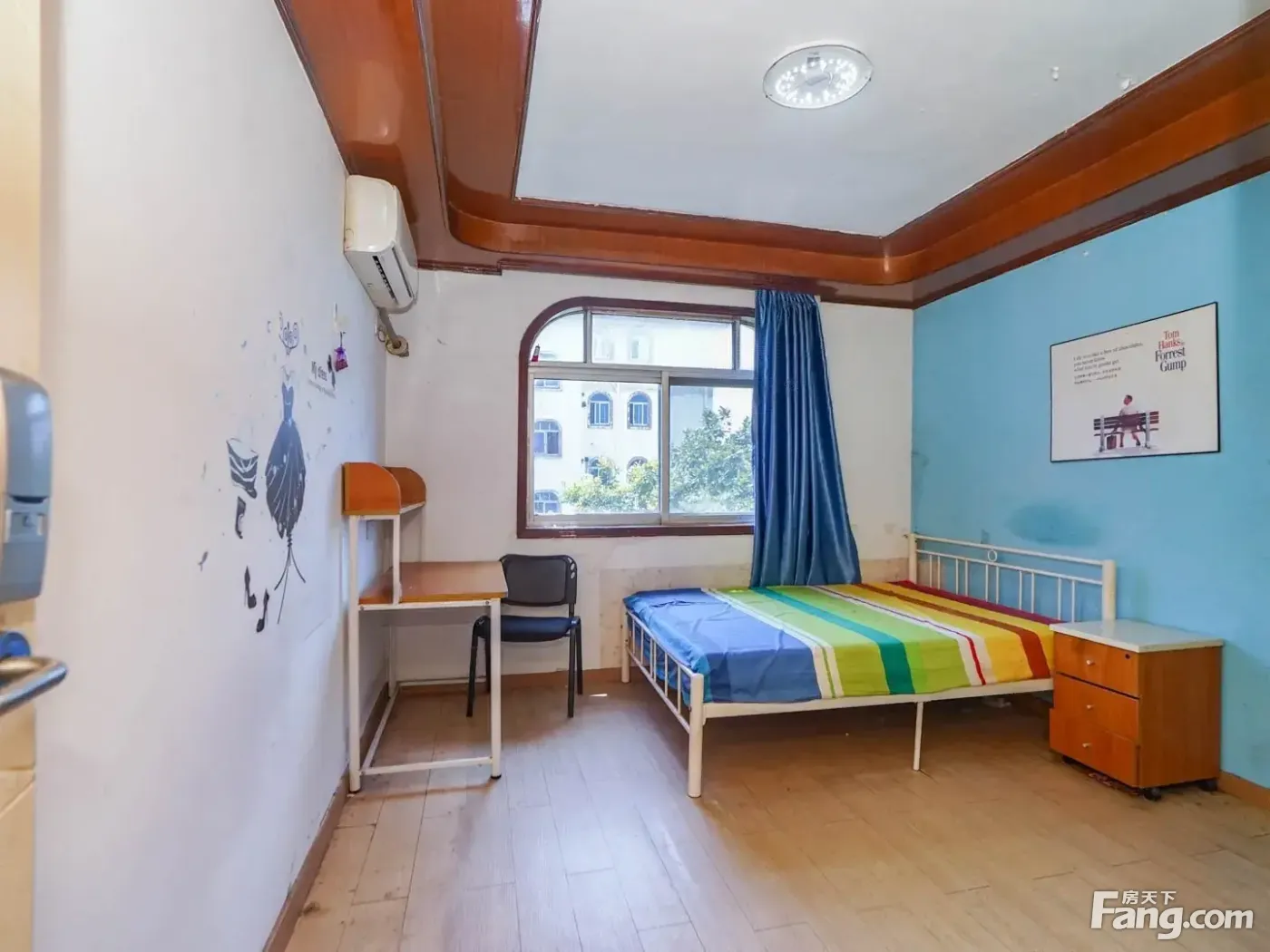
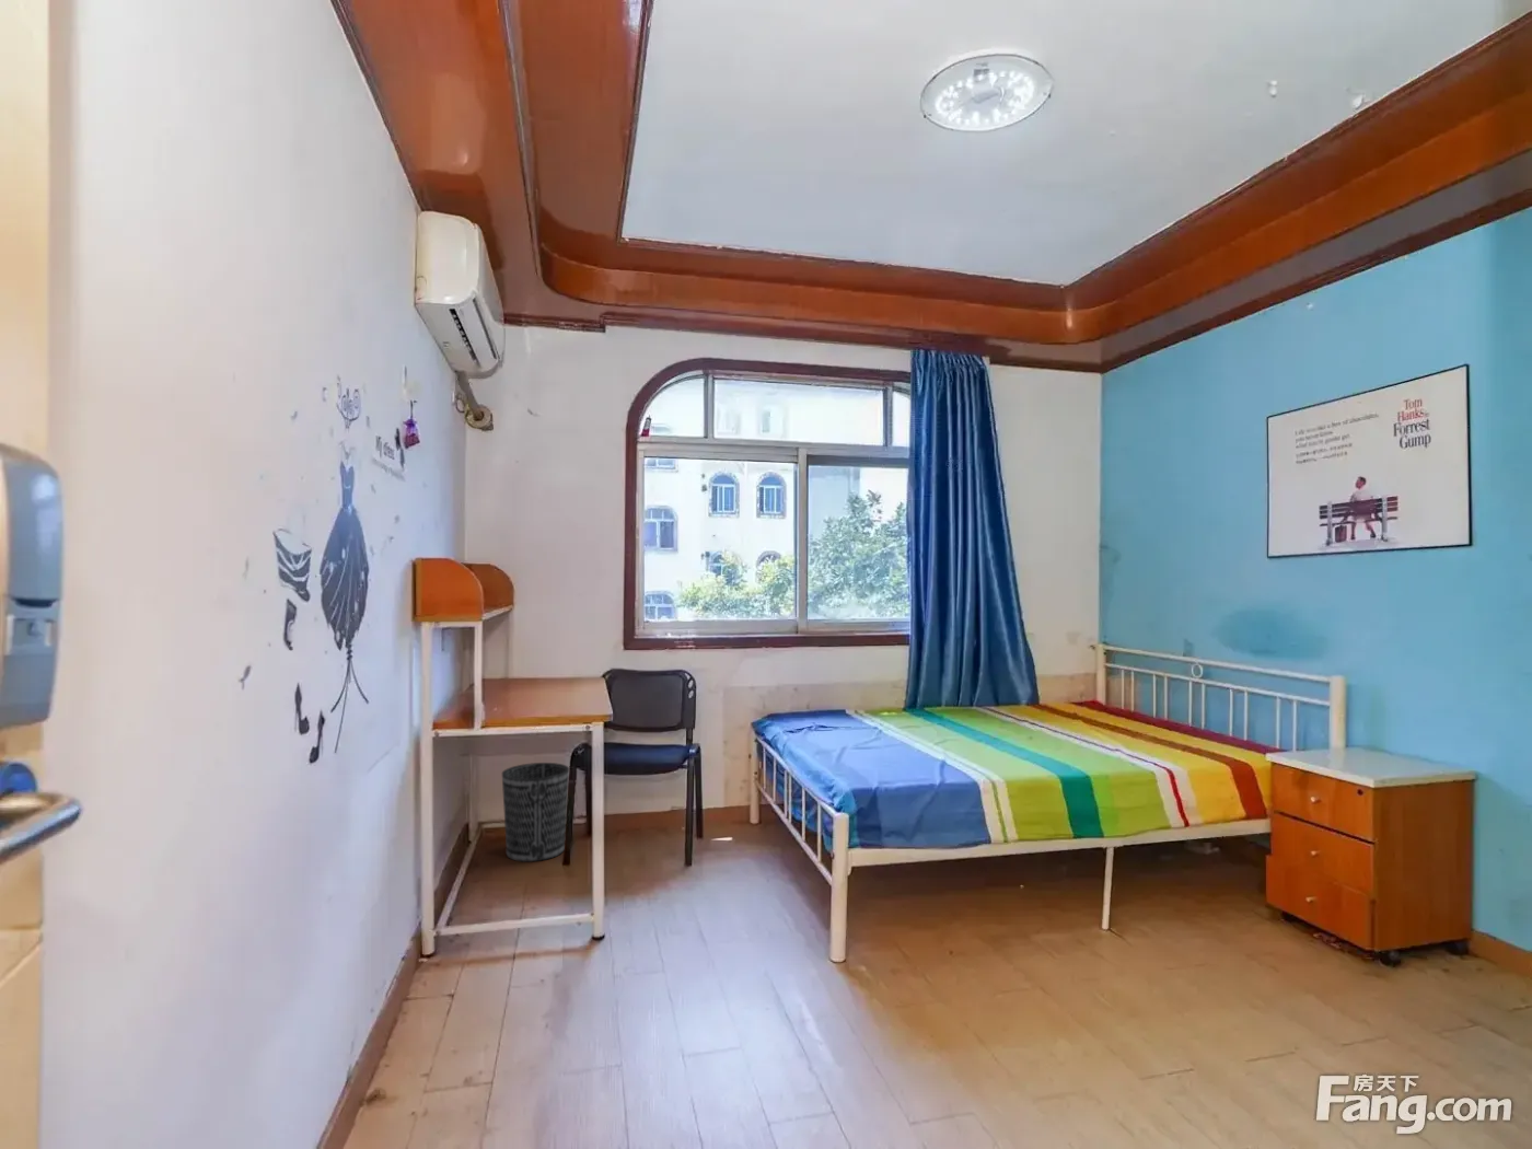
+ wastebasket (536, 811)
